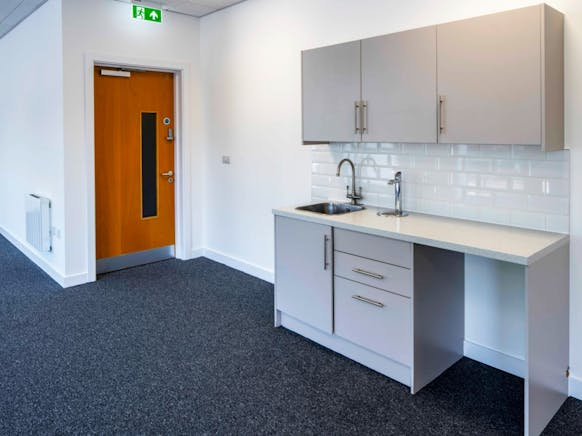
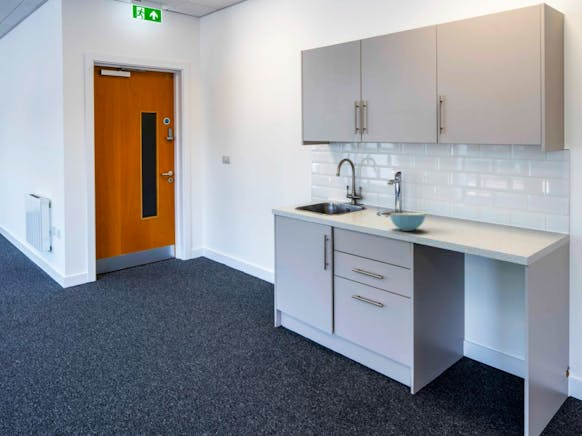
+ cereal bowl (407, 222)
